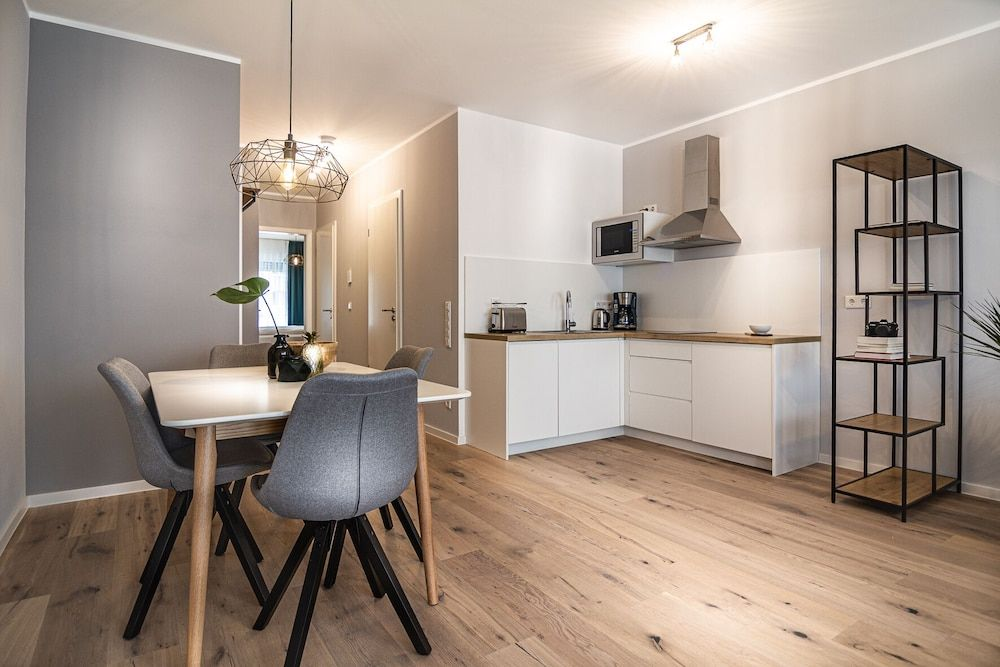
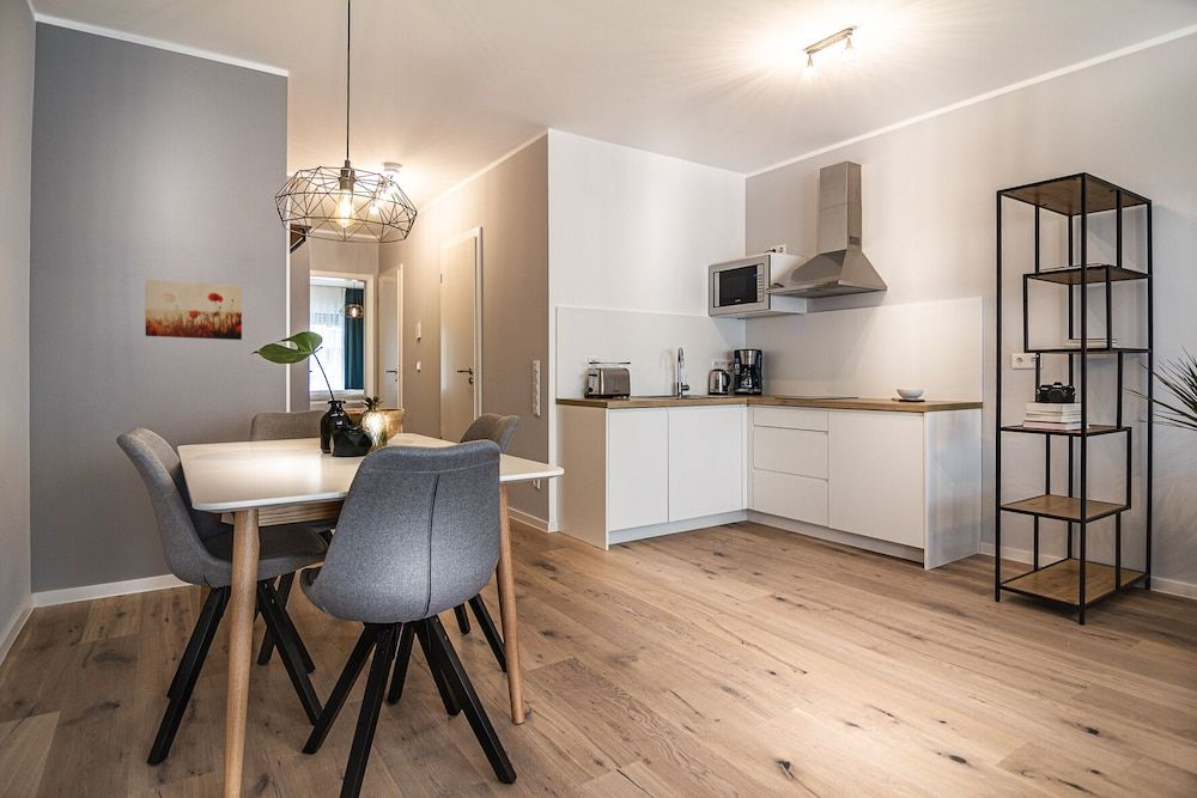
+ wall art (194, 310)
